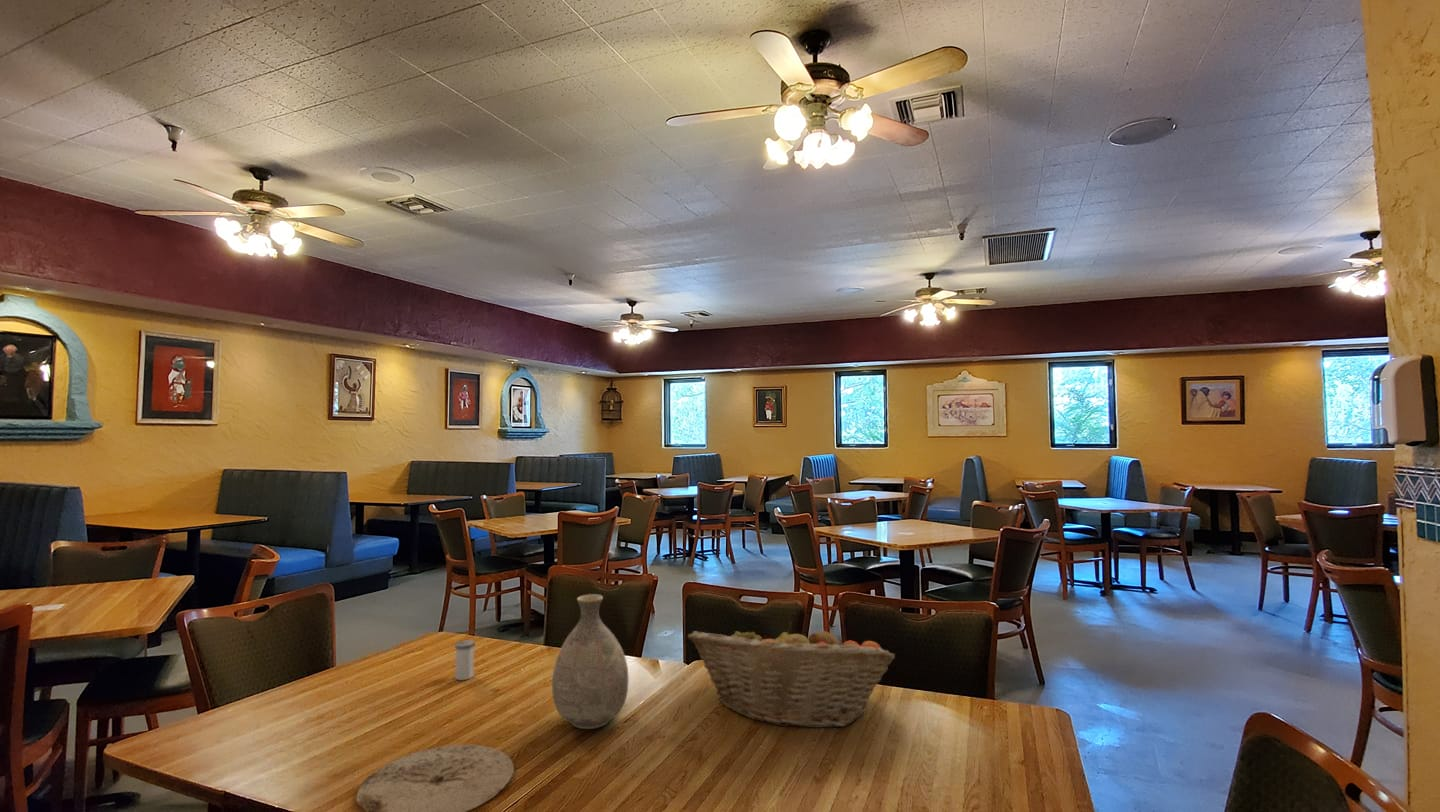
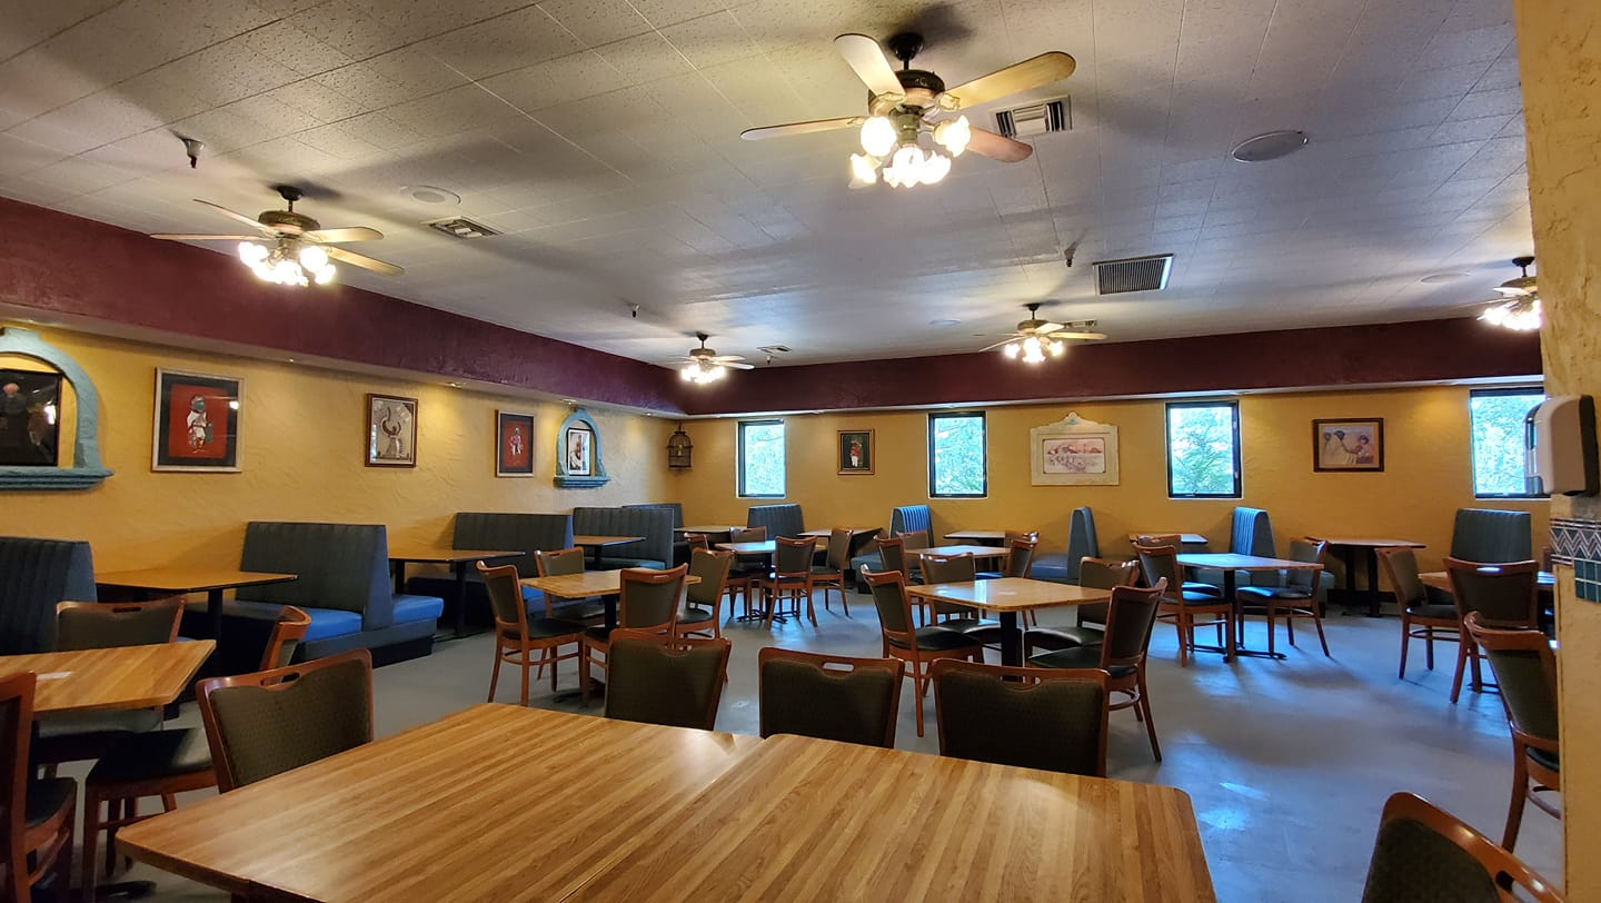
- fruit basket (788, 661)
- salt shaker (464, 660)
- vase (590, 658)
- plate (438, 777)
